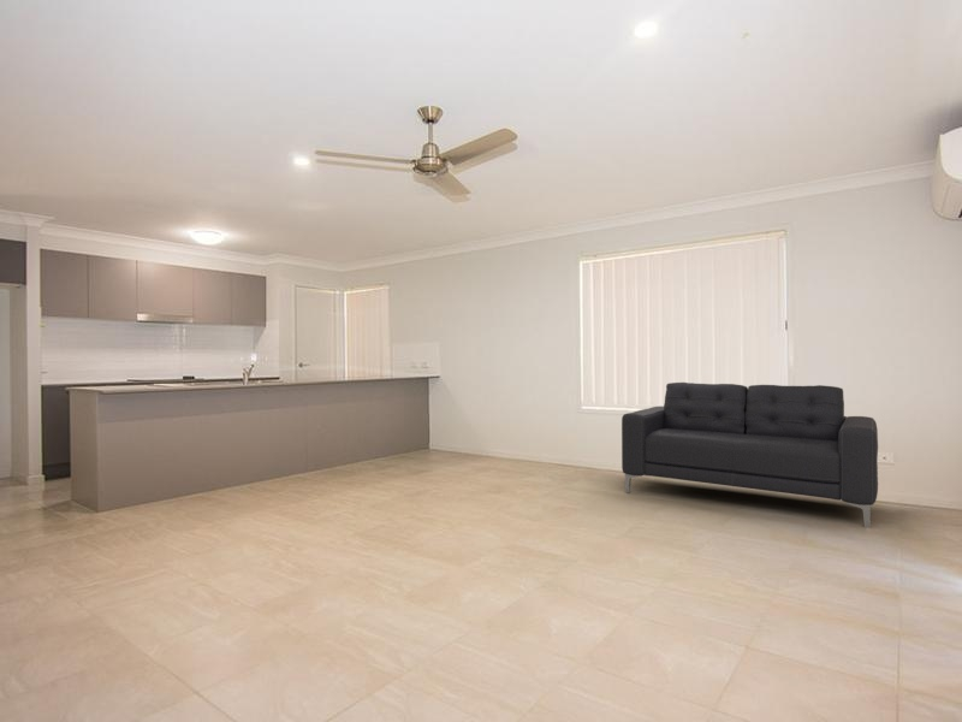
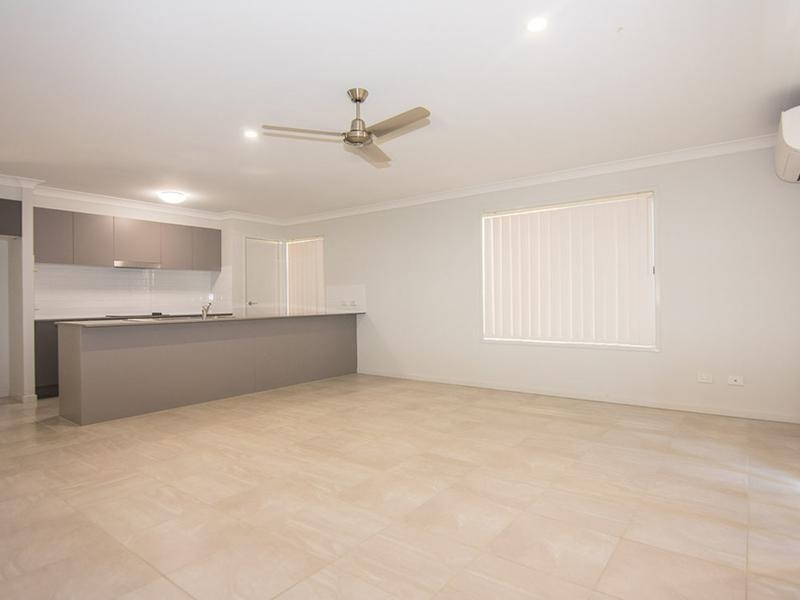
- sofa (742, 440)
